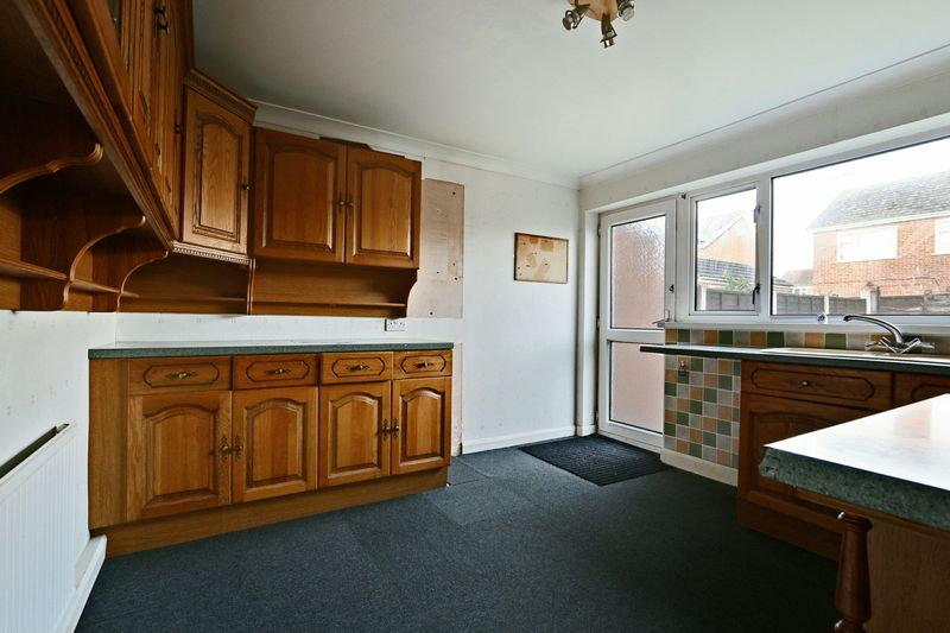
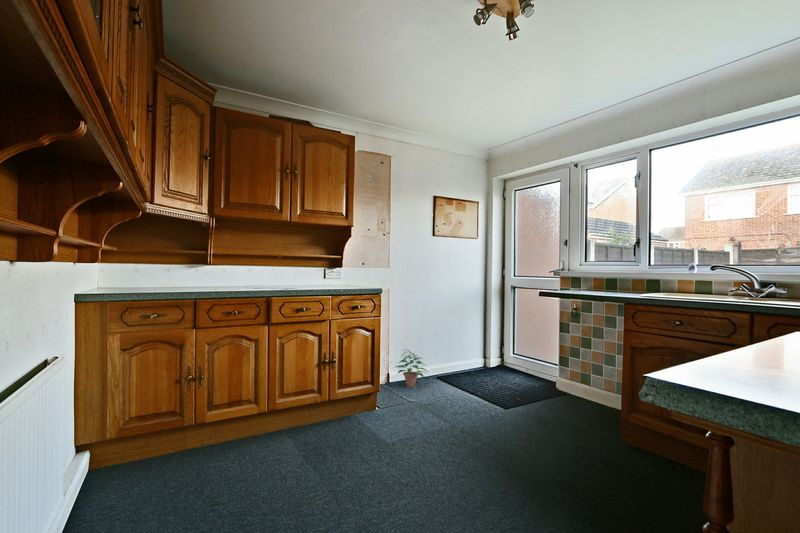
+ potted plant (412, 366)
